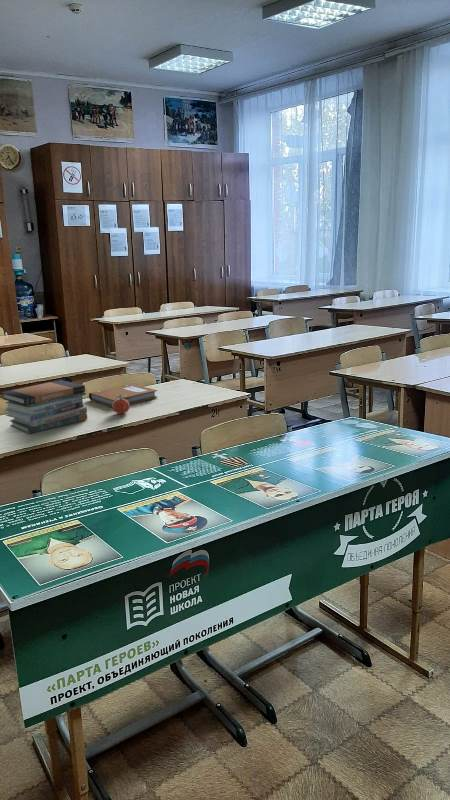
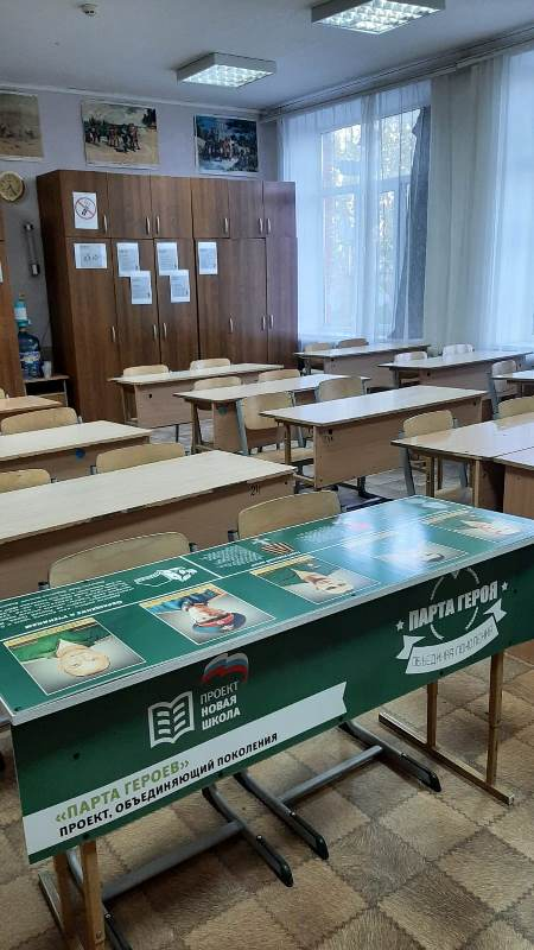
- notebook (124, 394)
- book stack (45, 406)
- apple (120, 404)
